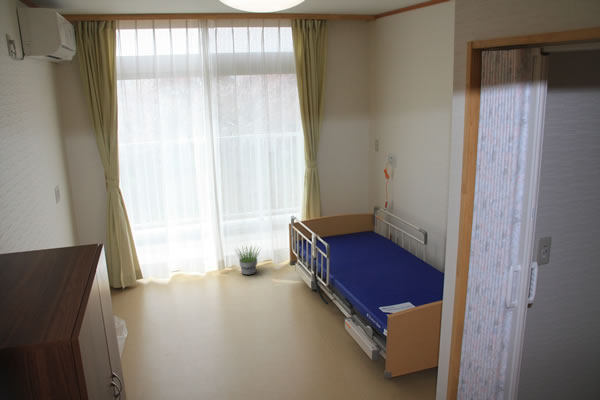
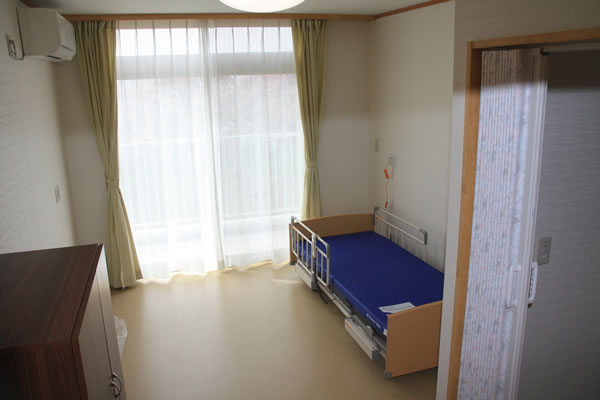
- potted plant (248, 260)
